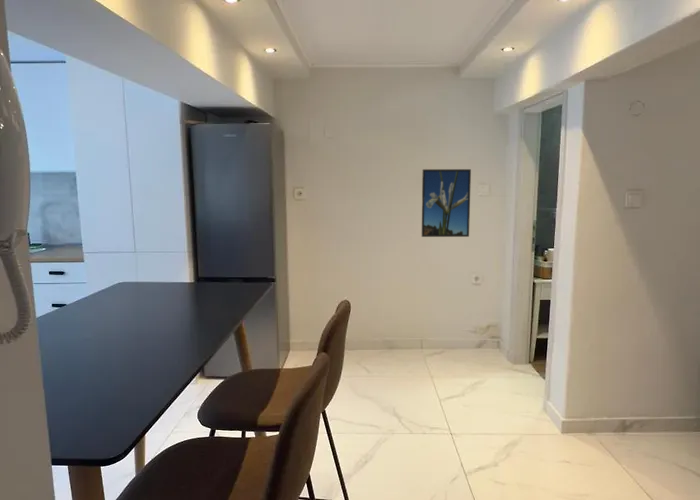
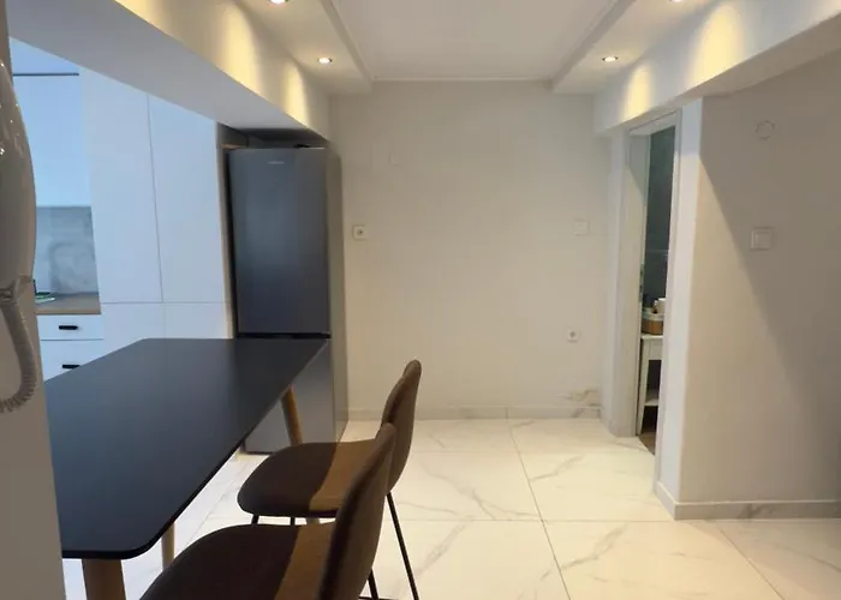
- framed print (445, 203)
